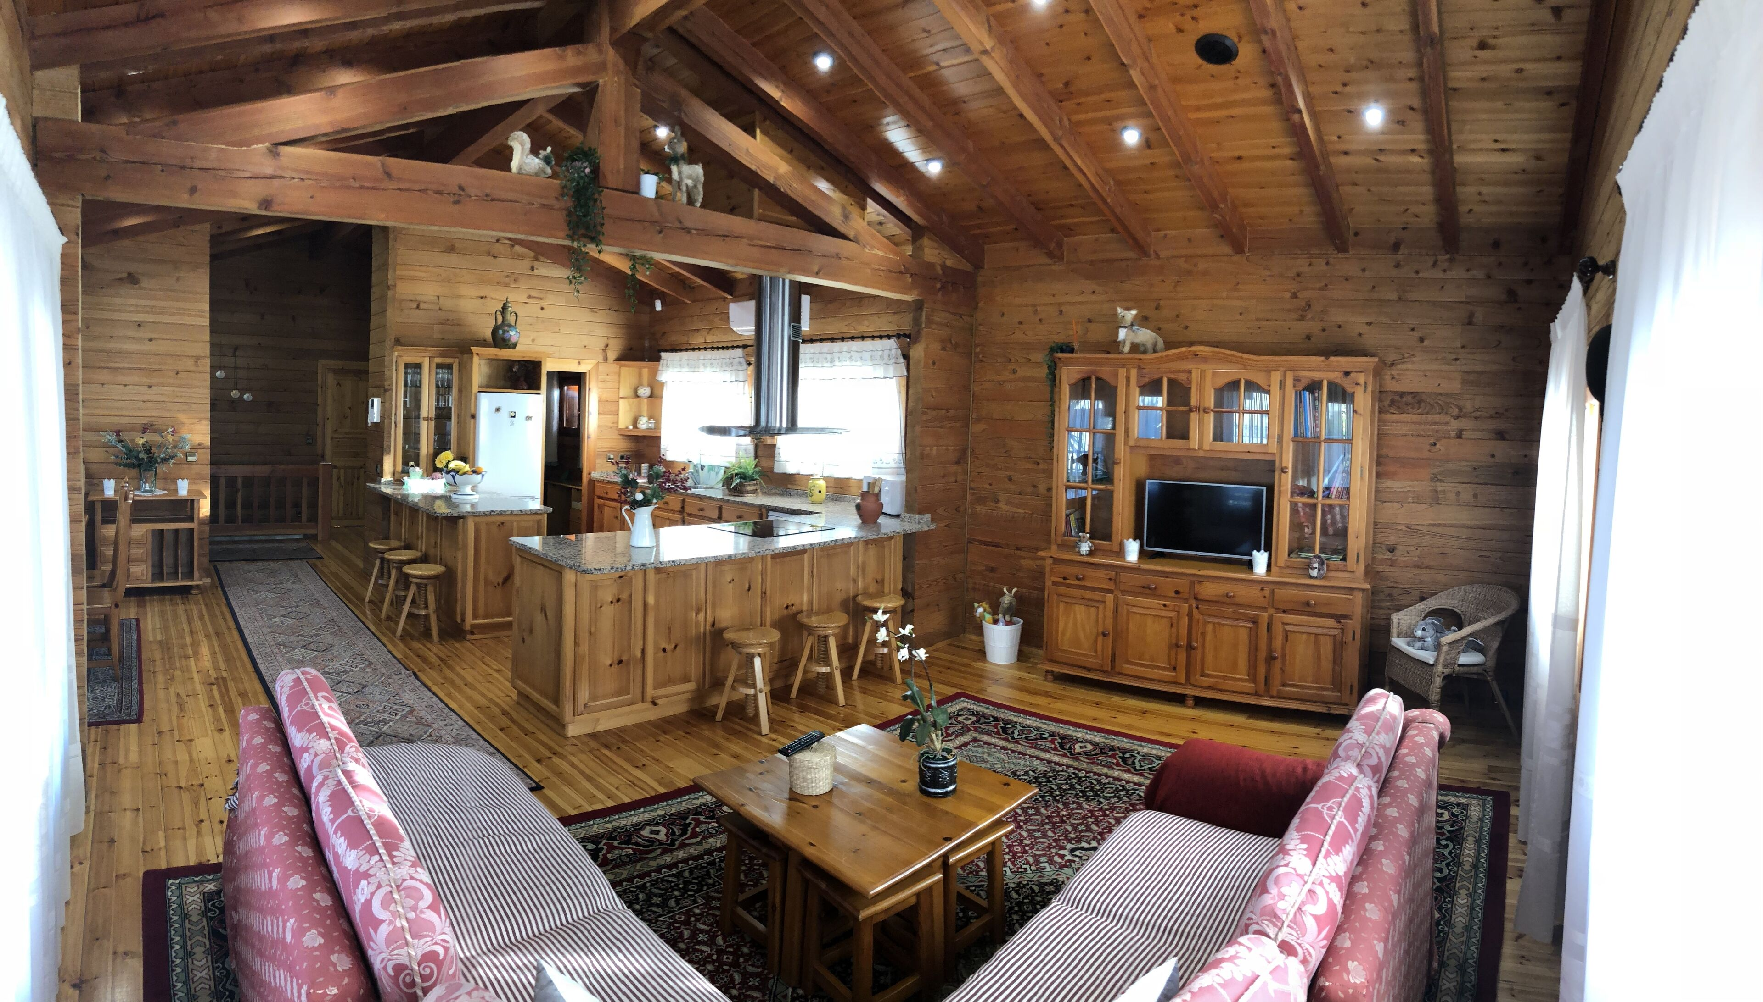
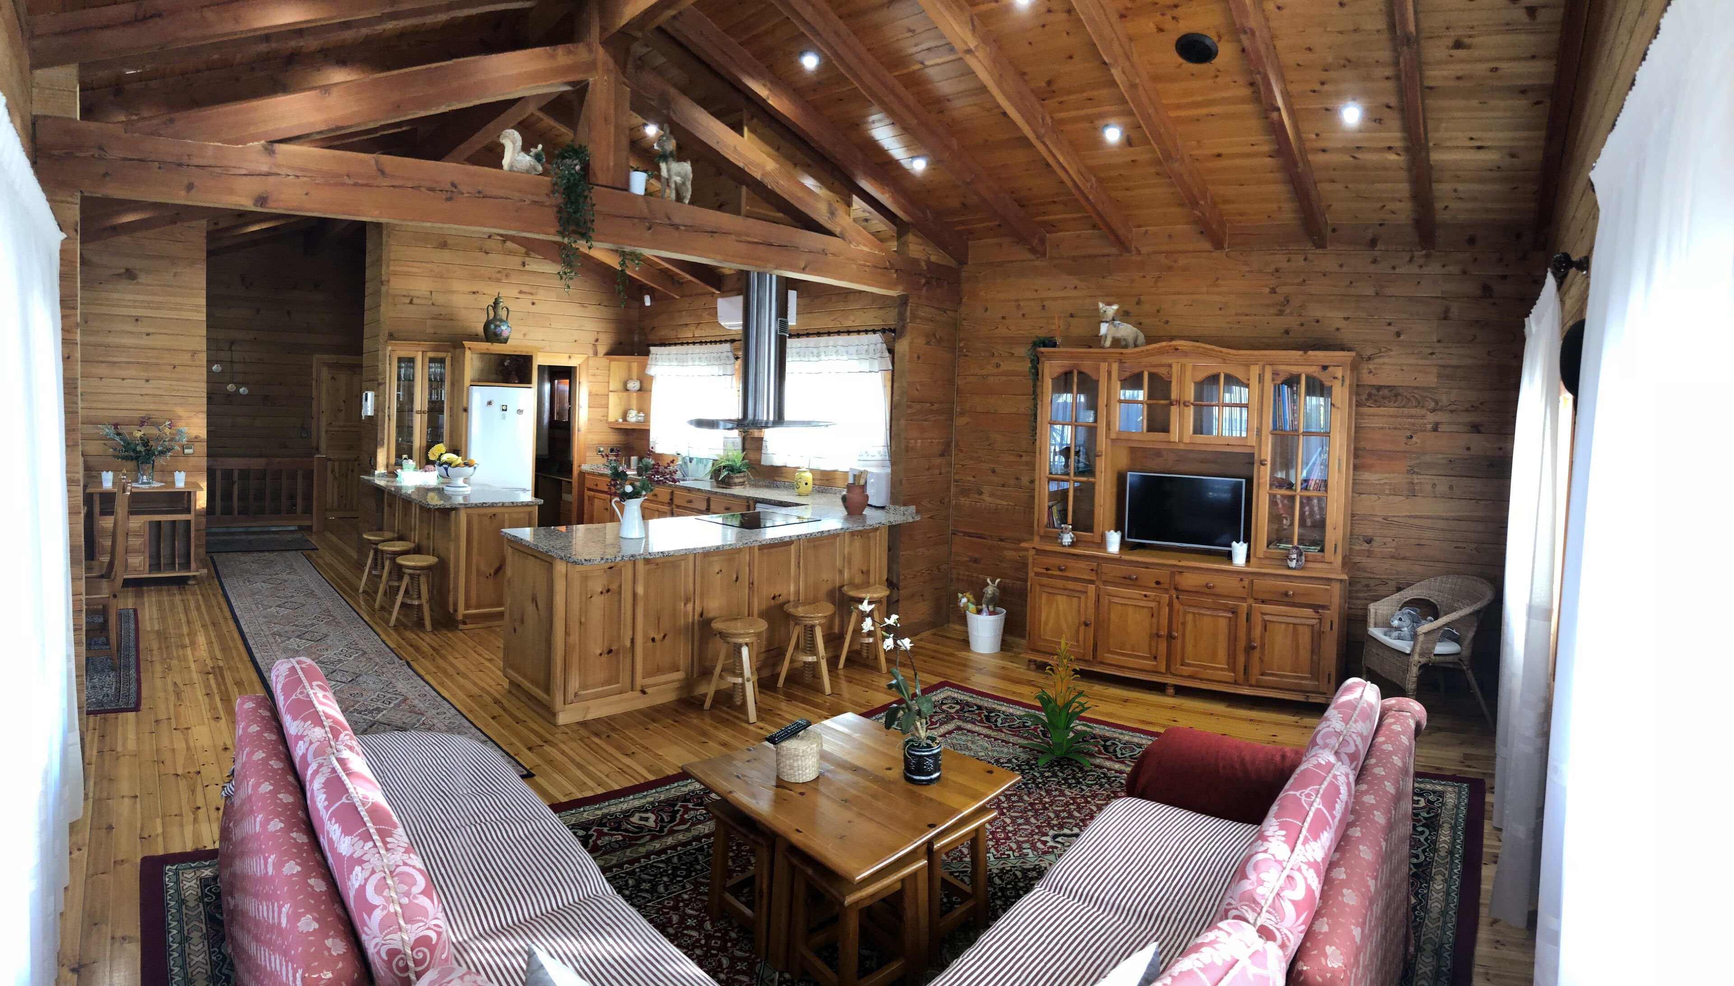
+ indoor plant (1061, 697)
